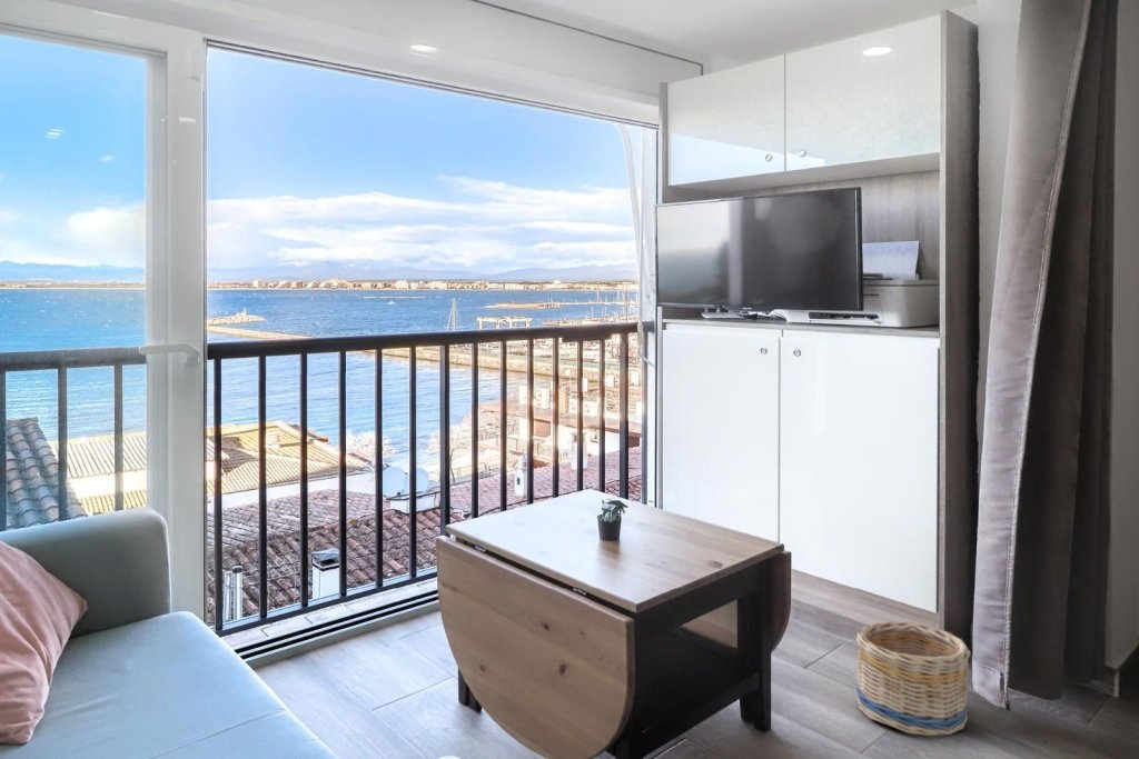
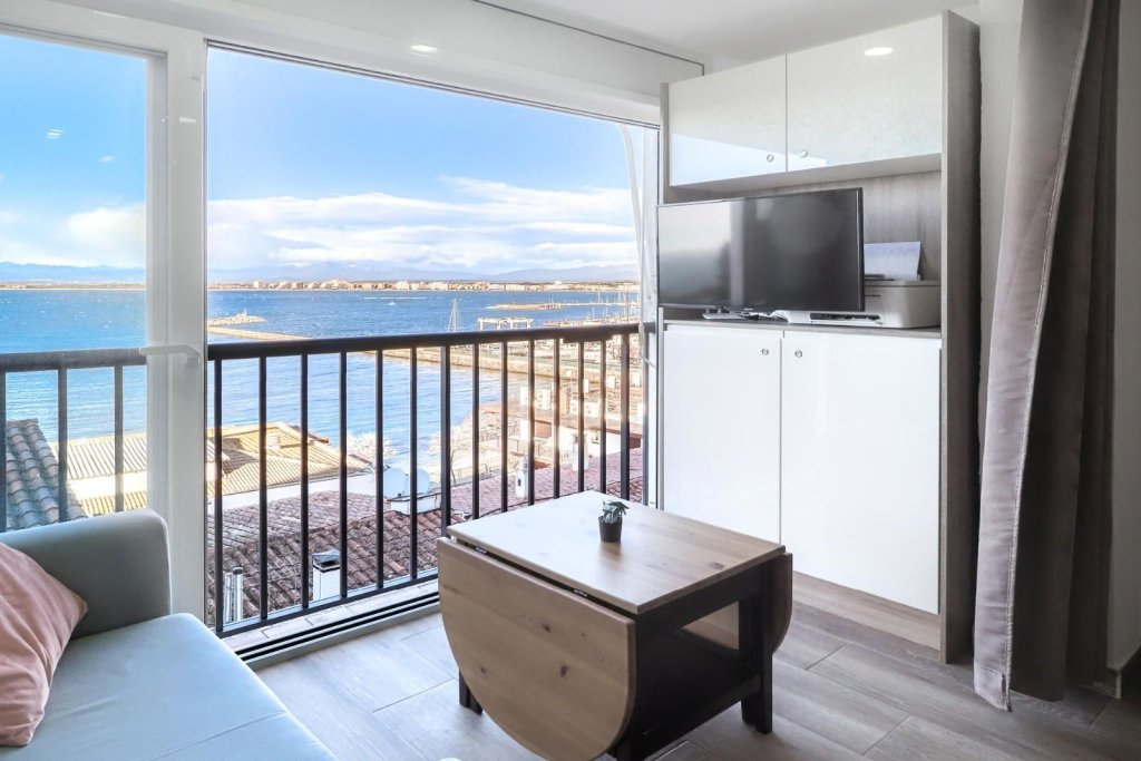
- basket (911, 675)
